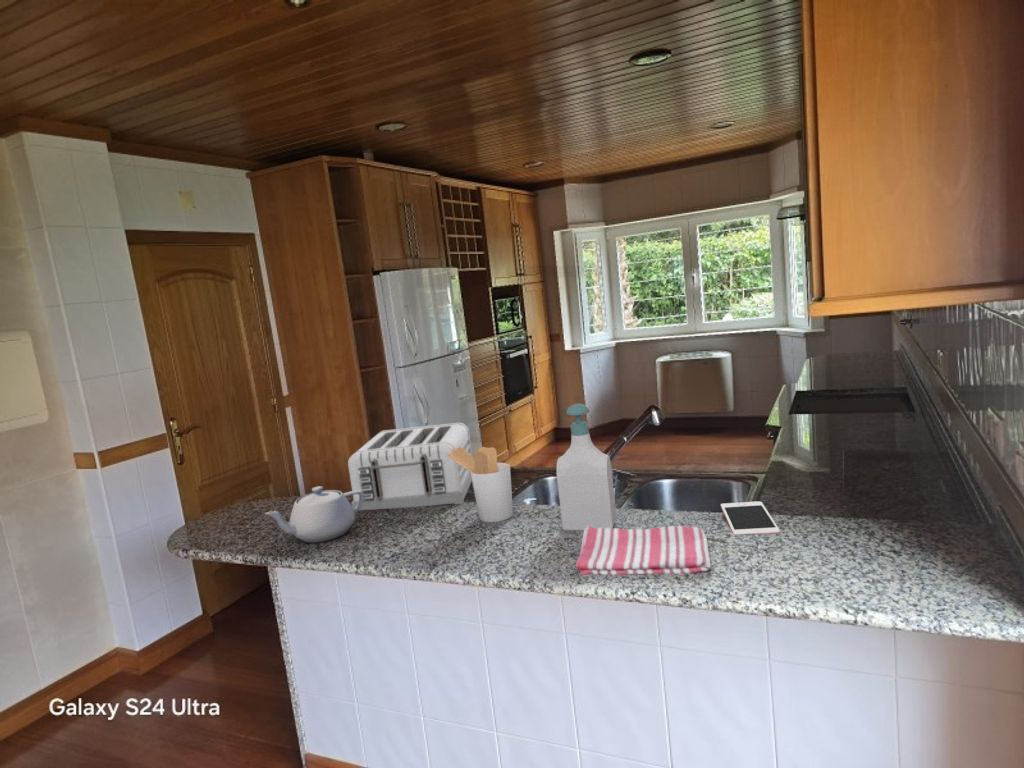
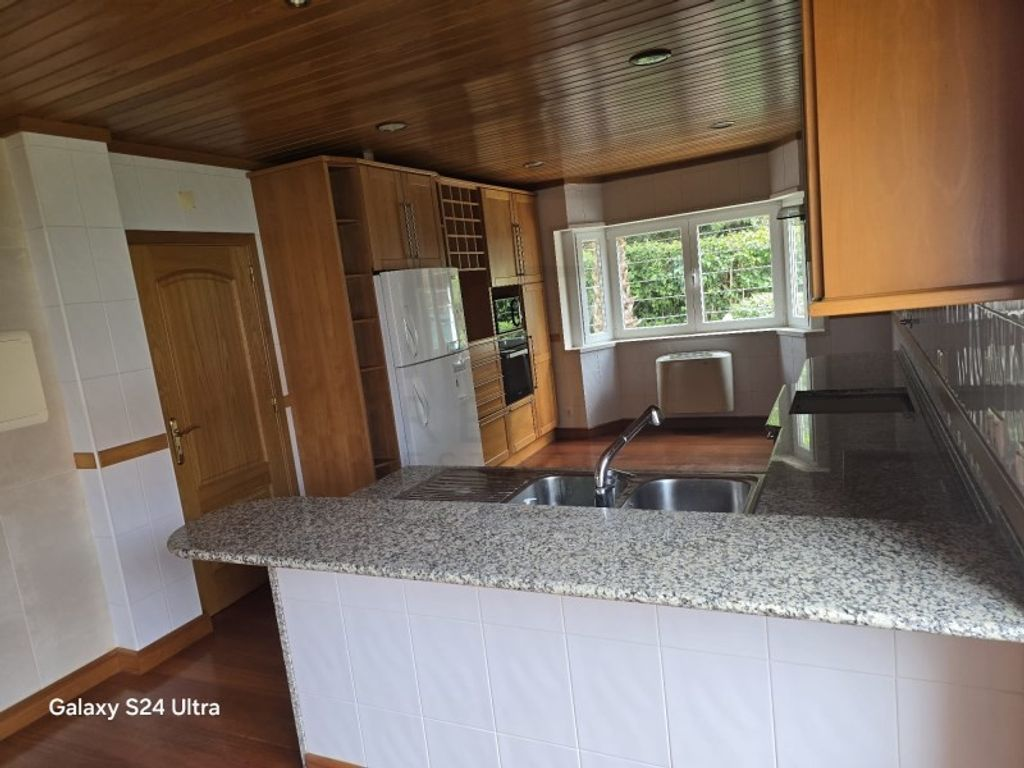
- utensil holder (481, 481)
- toaster (413, 466)
- soap bottle (584, 464)
- cell phone (748, 518)
- dish towel (643, 548)
- teapot (319, 512)
